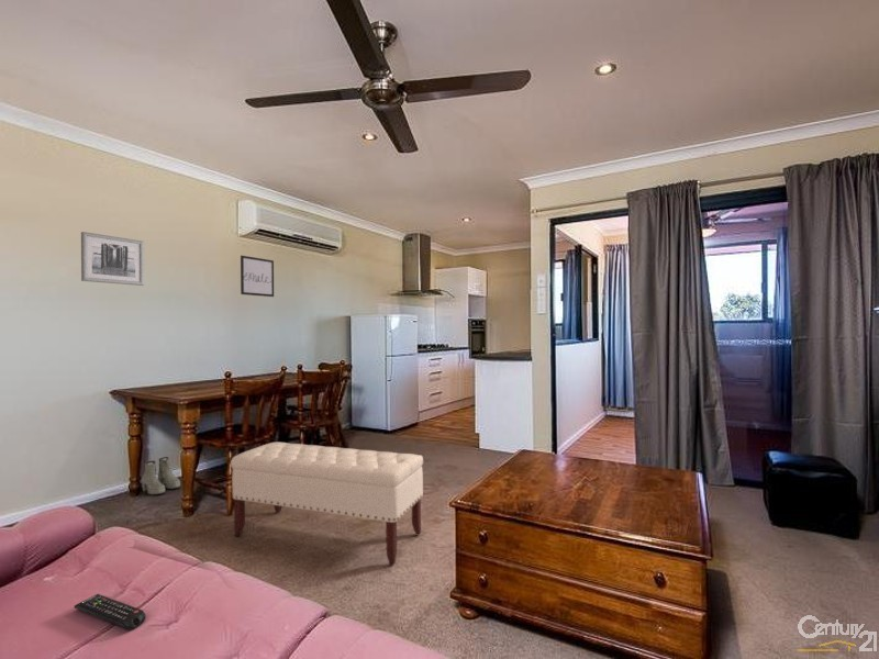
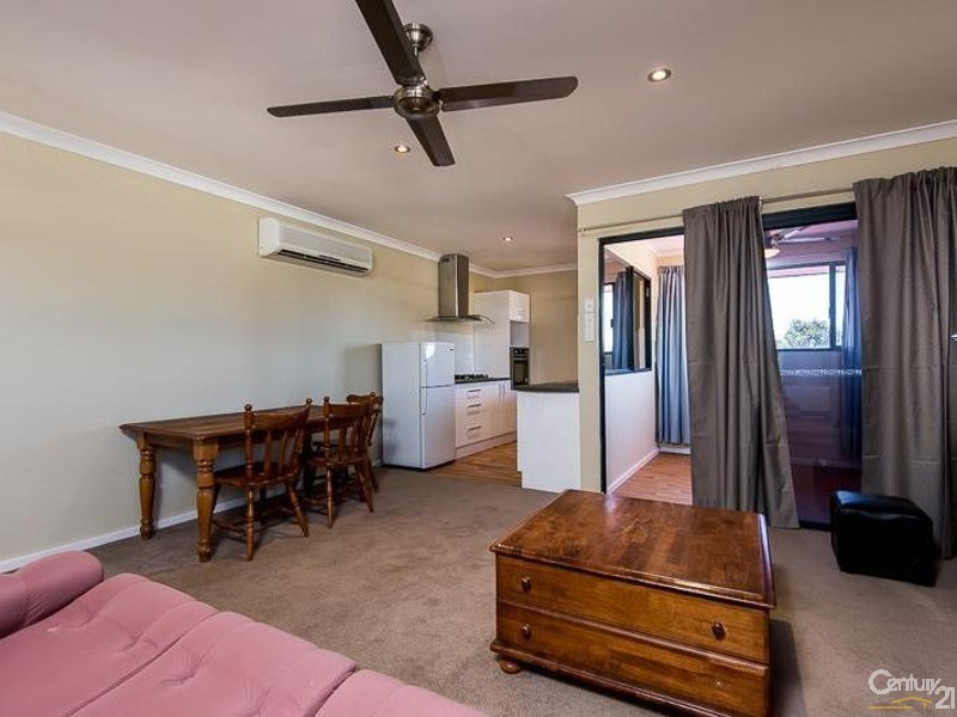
- wall art (257, 277)
- wall art (113, 259)
- bench (327, 493)
- boots (160, 474)
- remote control (109, 611)
